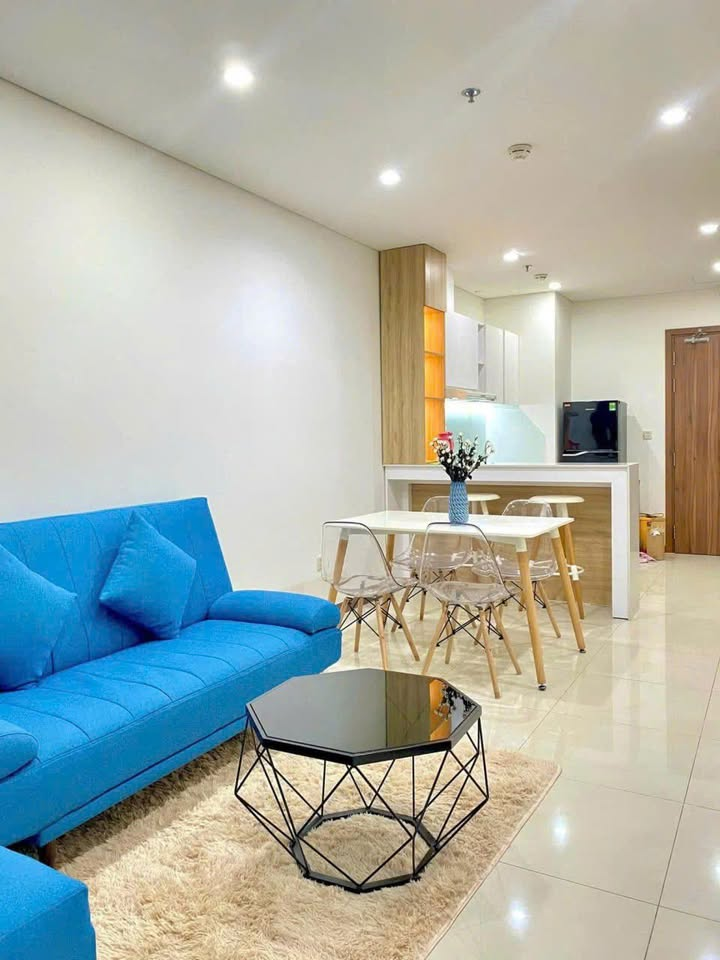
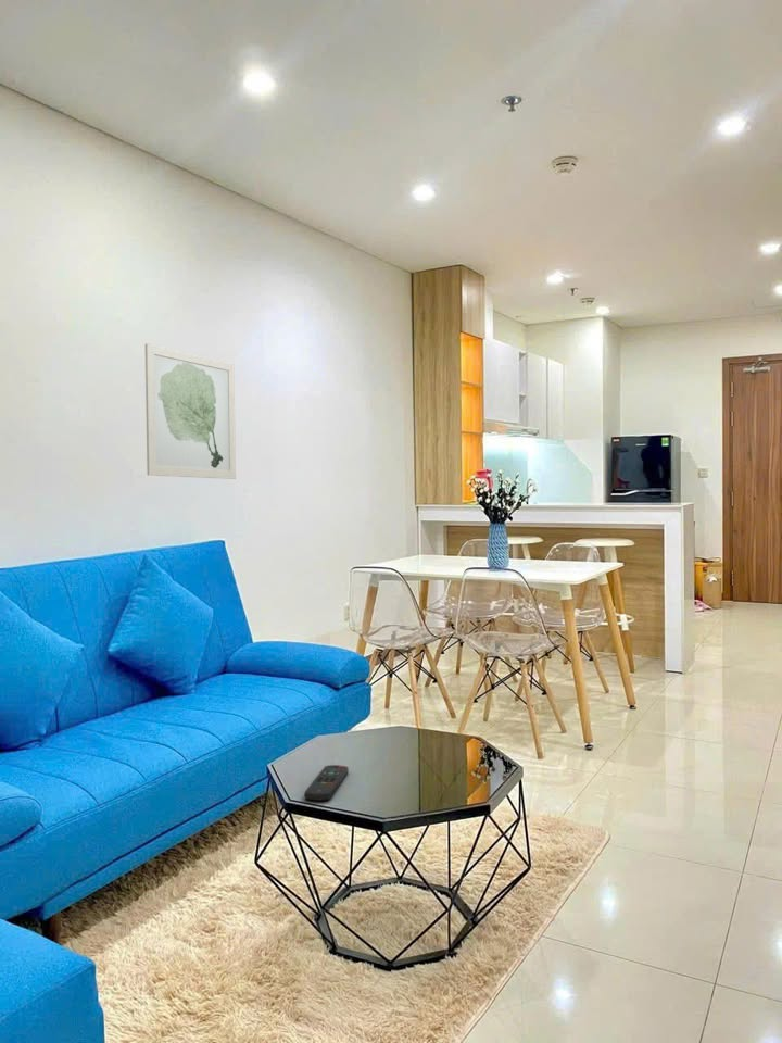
+ wall art (193, 415)
+ remote control (327, 781)
